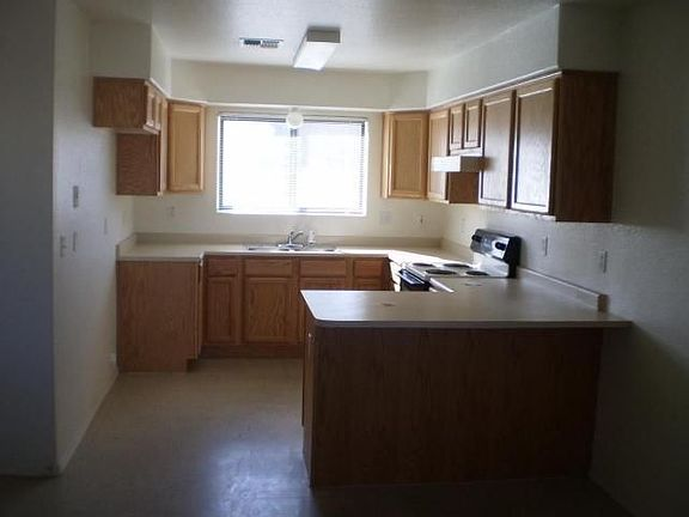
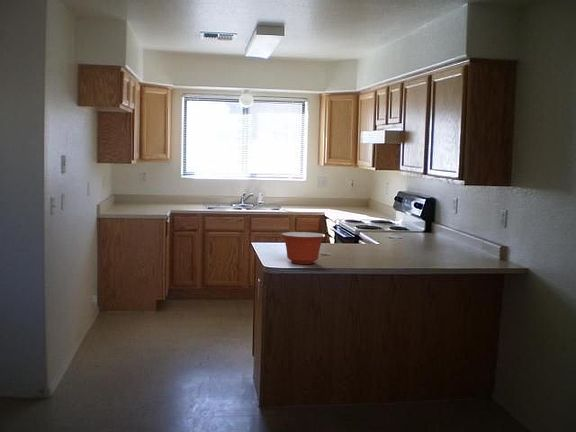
+ mixing bowl (302, 248)
